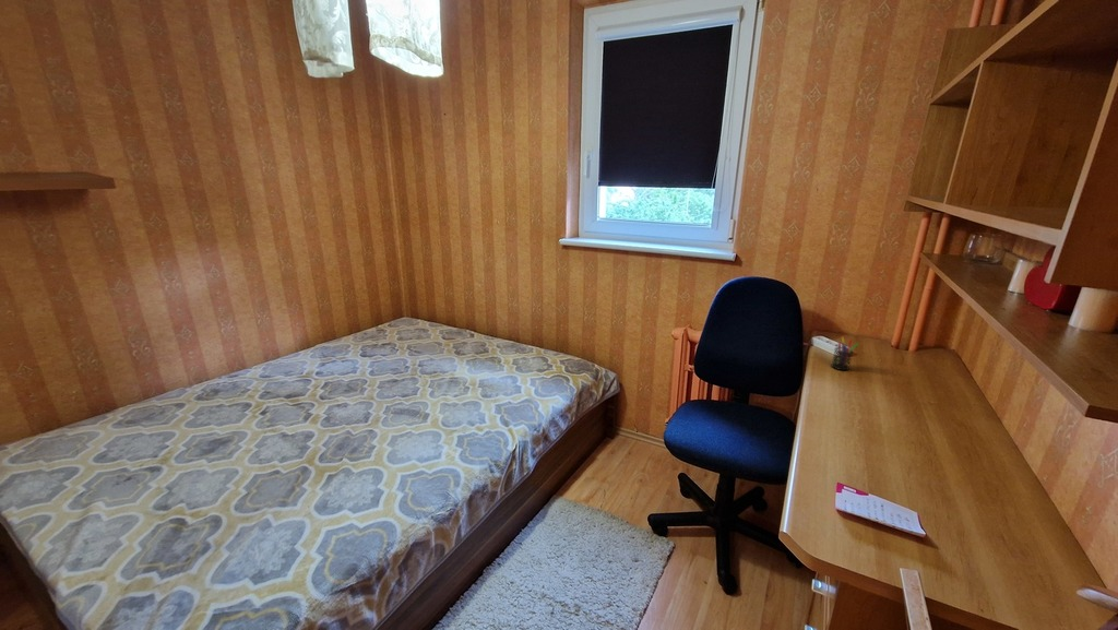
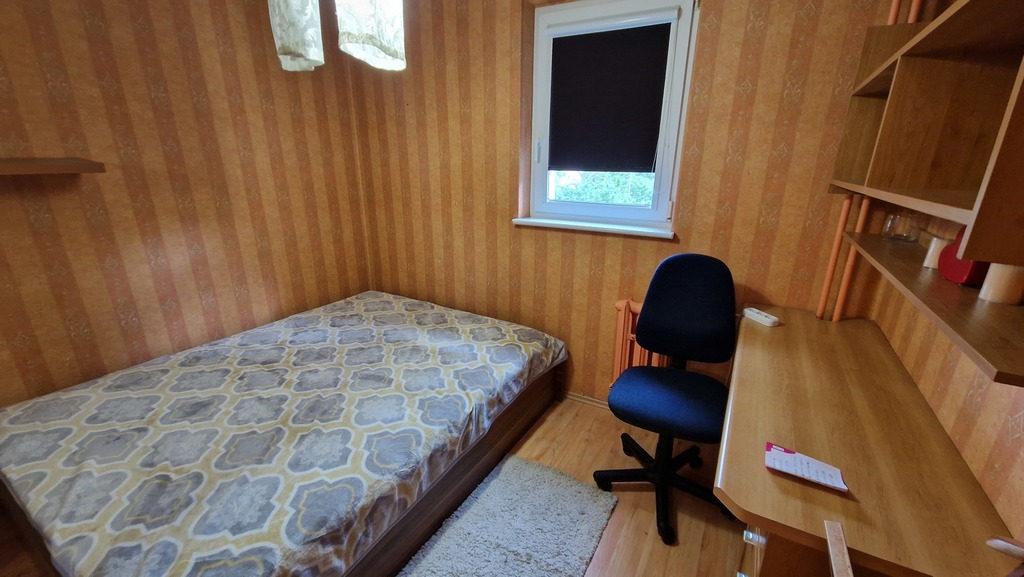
- pen holder (845, 353)
